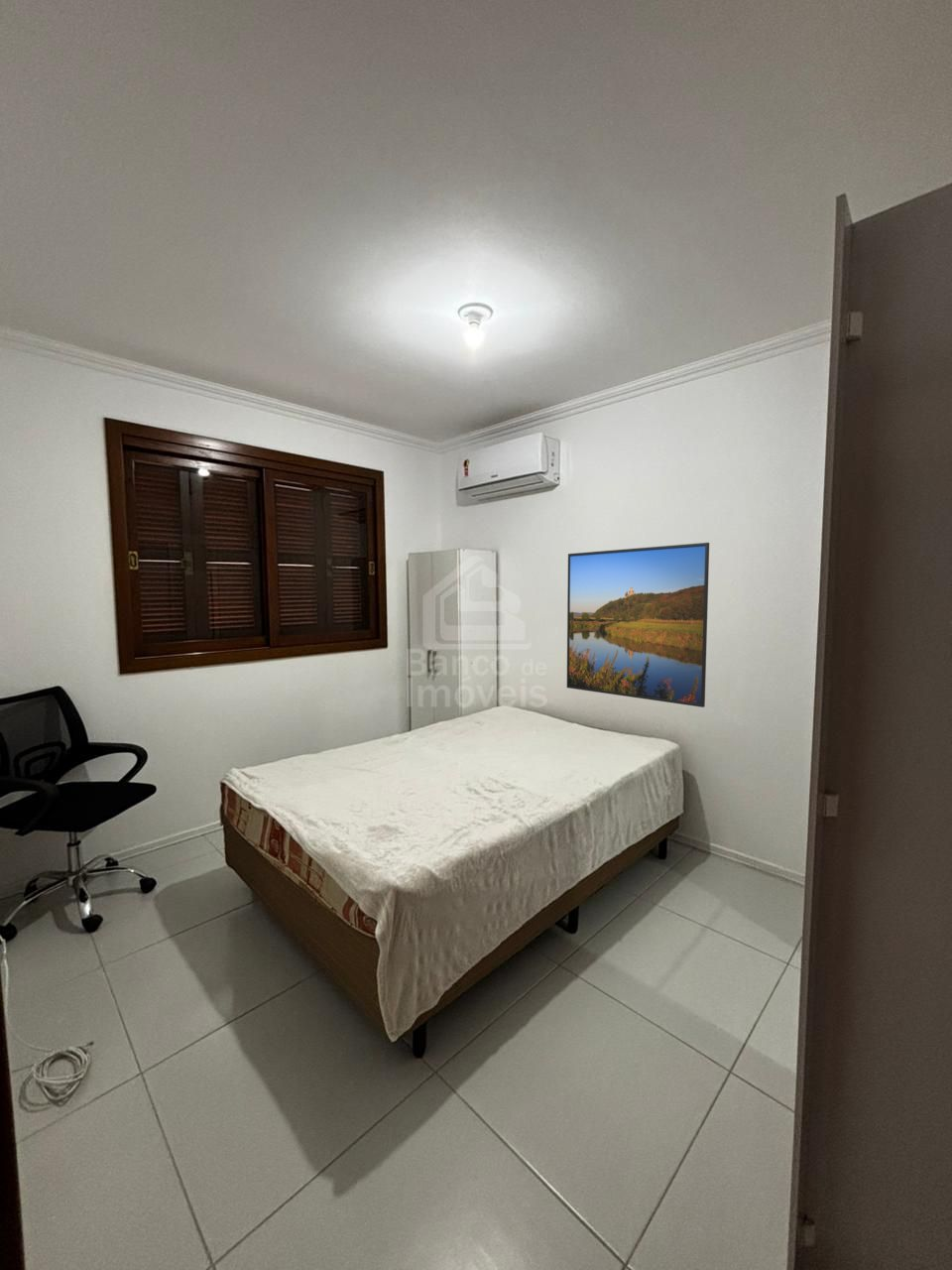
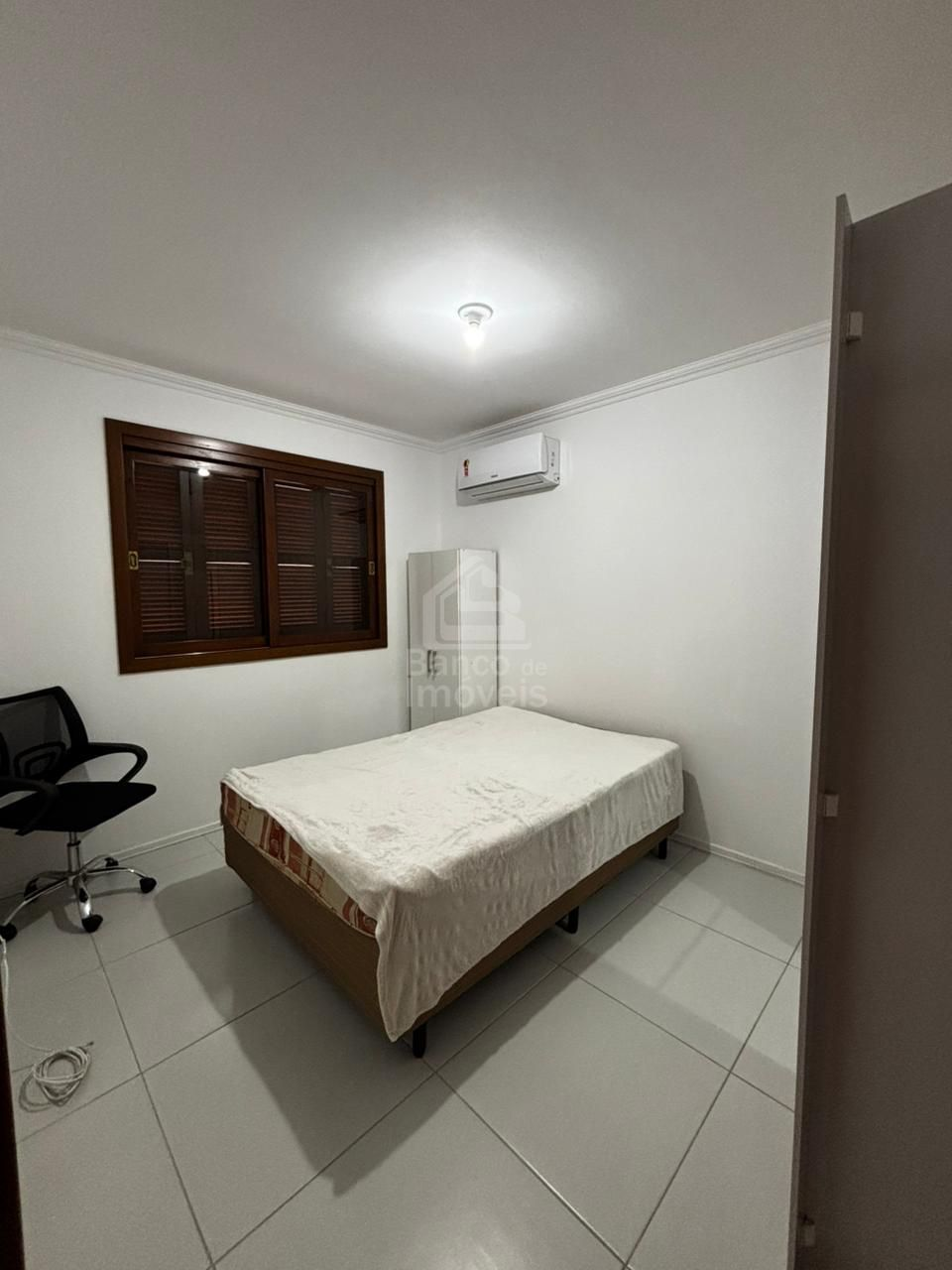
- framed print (630, 623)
